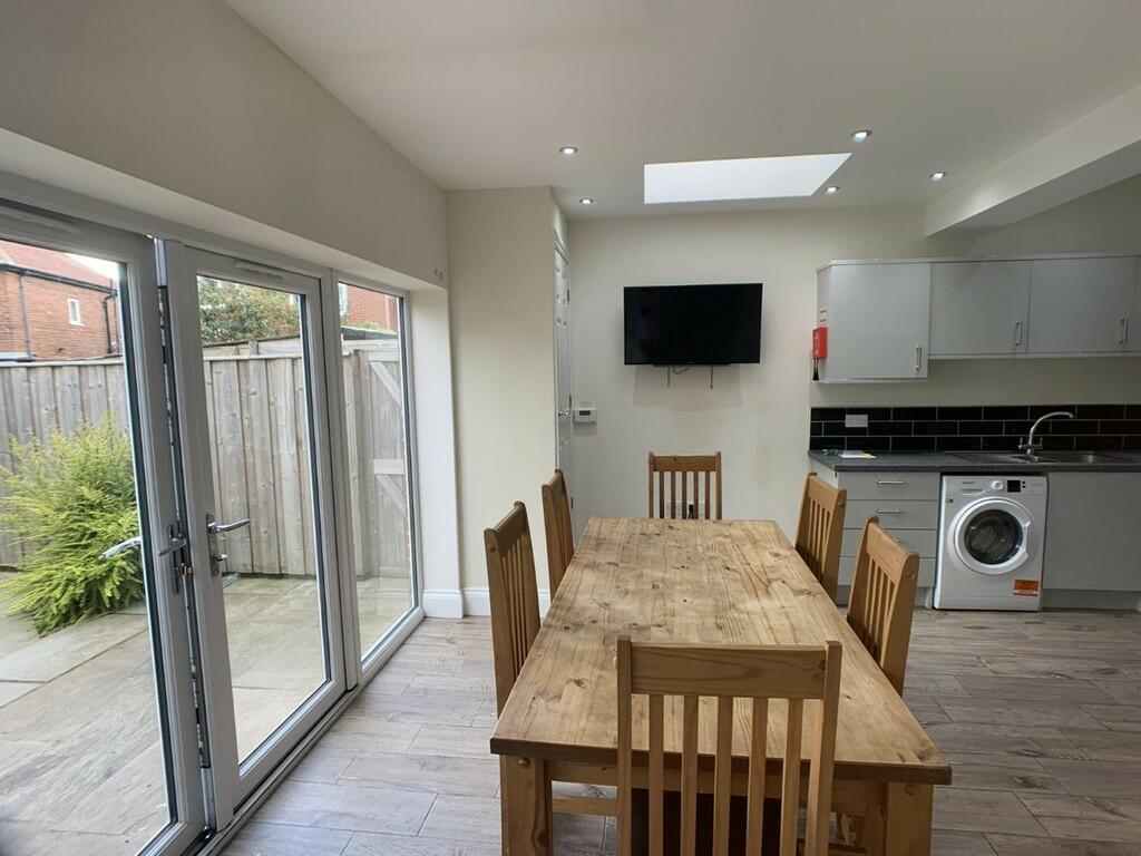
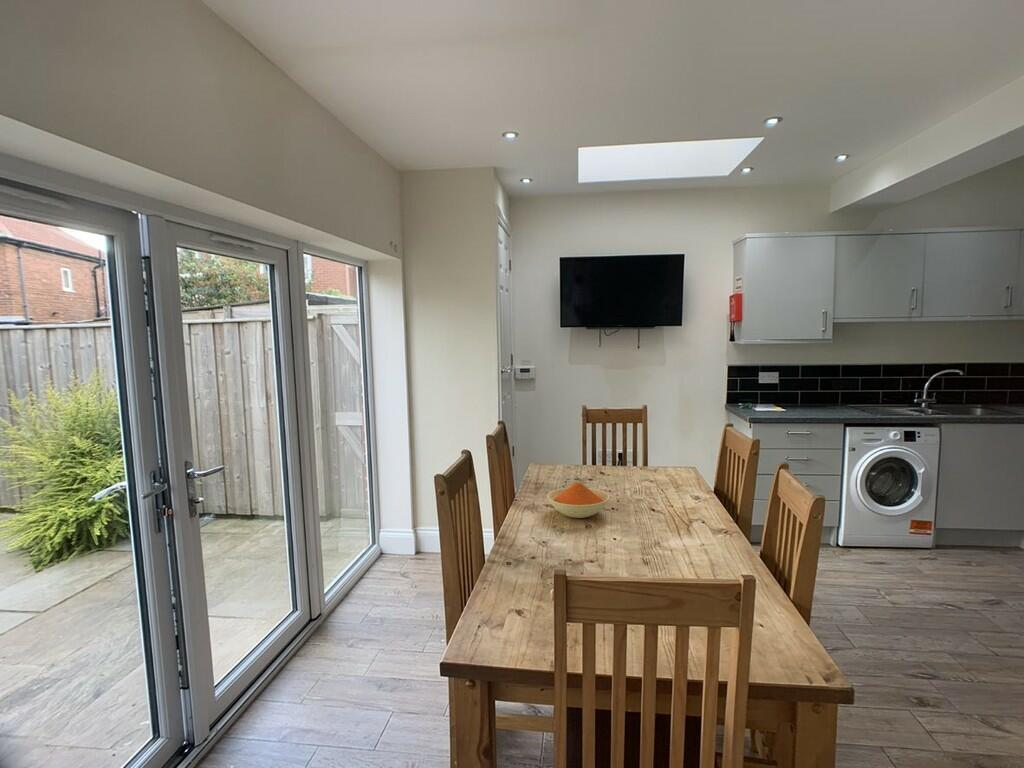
+ bowl (578, 498)
